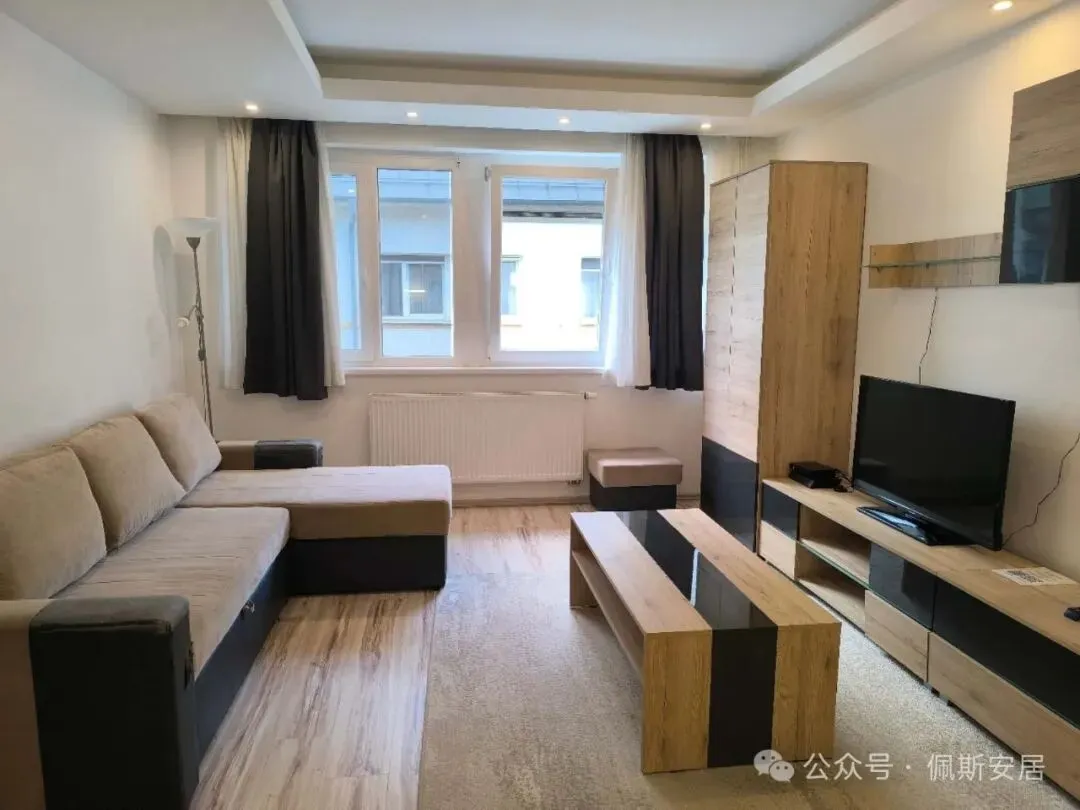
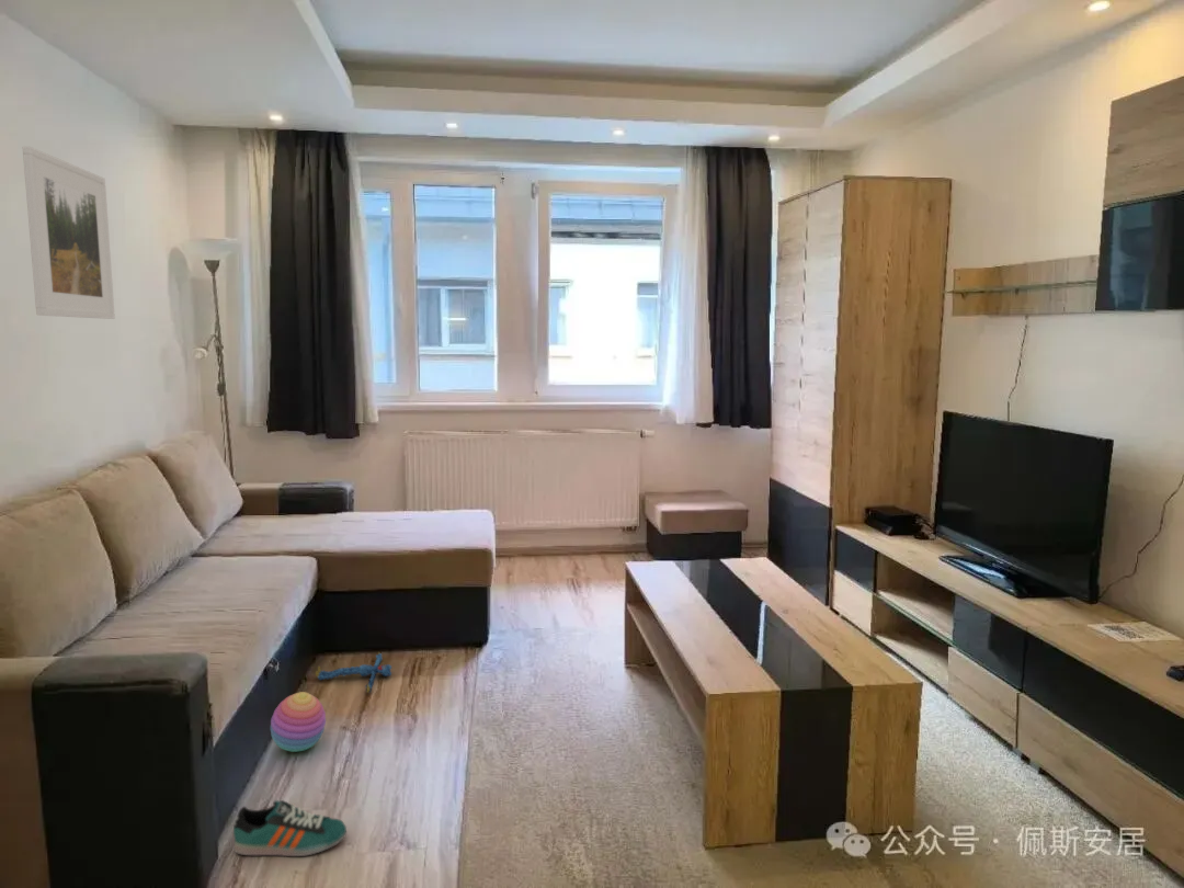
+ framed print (73, 241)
+ plush toy (354, 671)
+ stacking toy (297, 719)
+ sneaker (289, 826)
